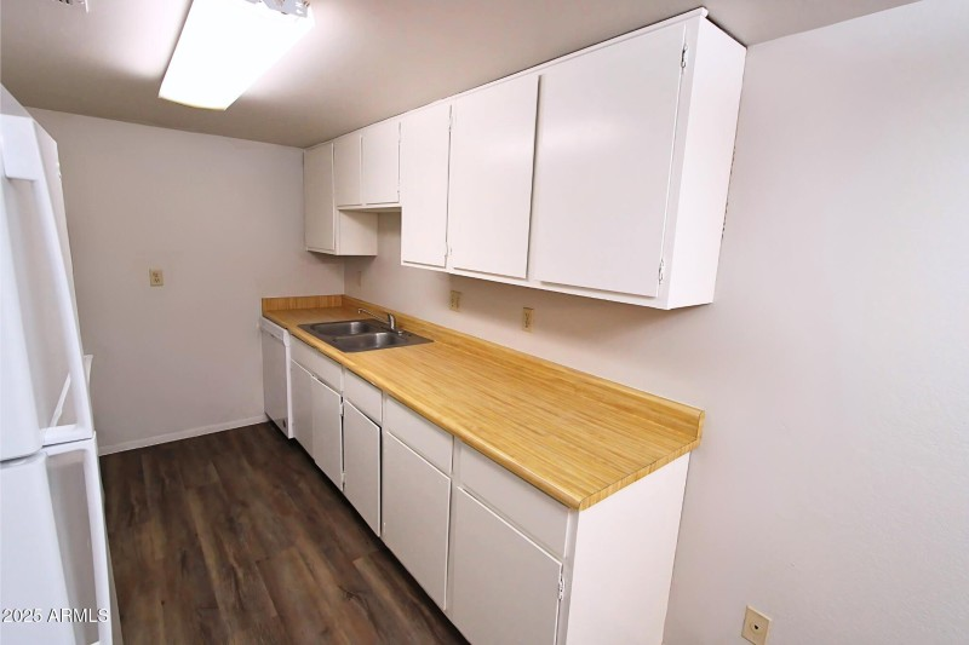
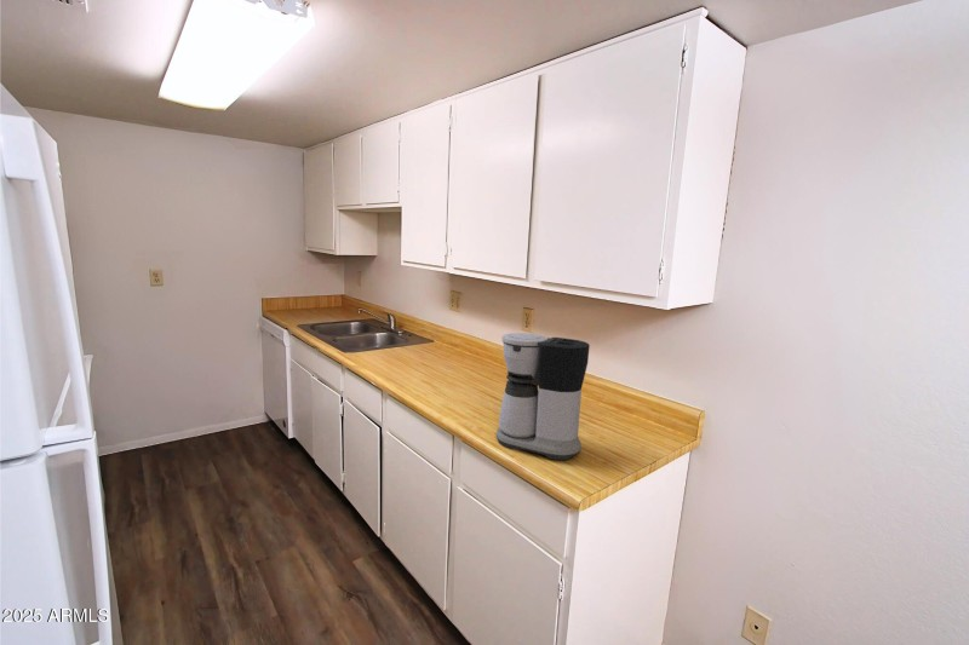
+ coffee maker (543, 390)
